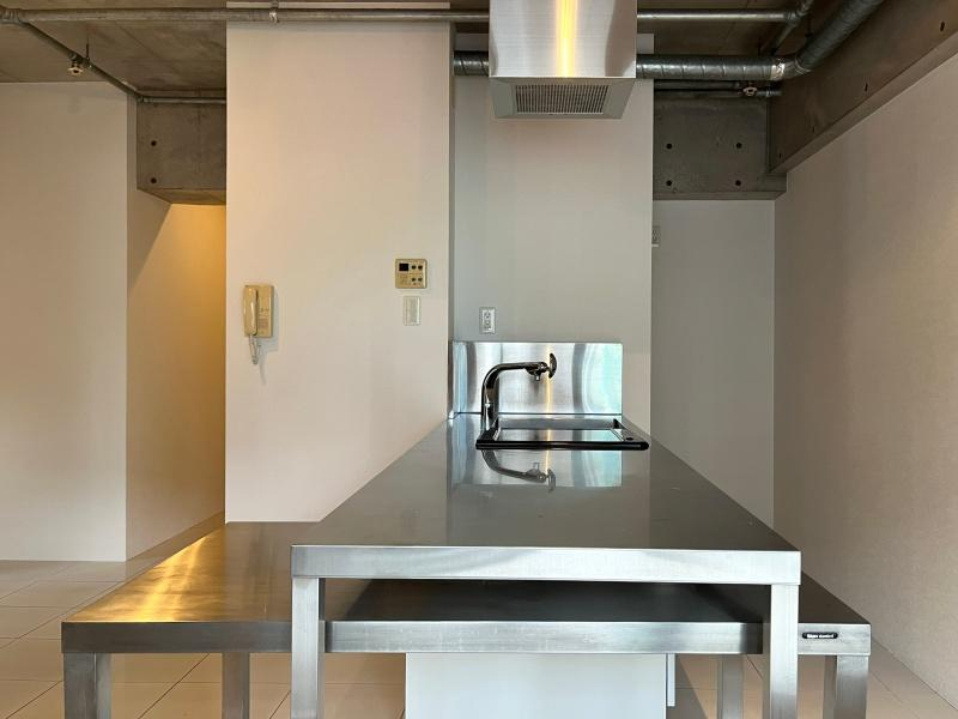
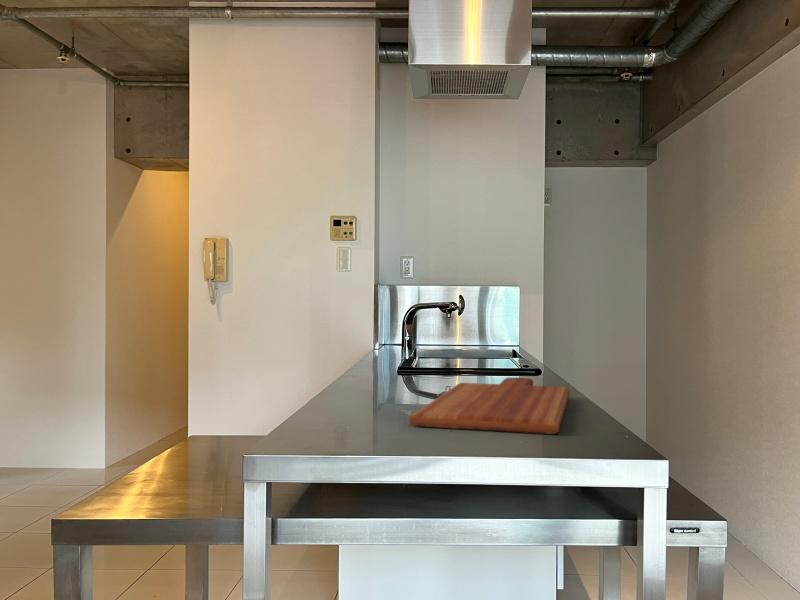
+ cutting board (500, 403)
